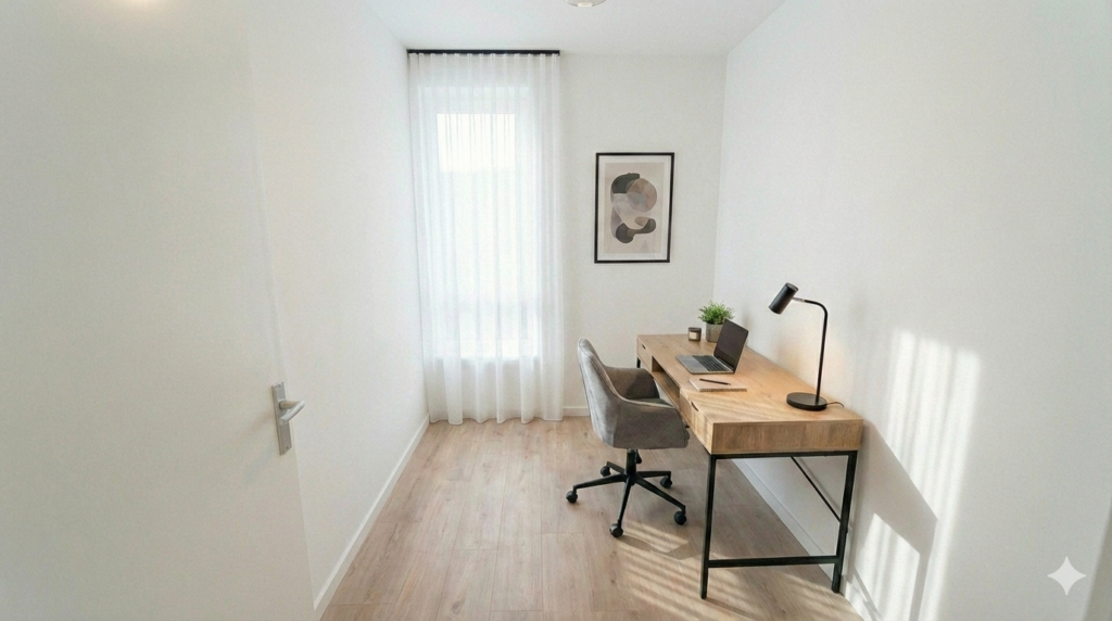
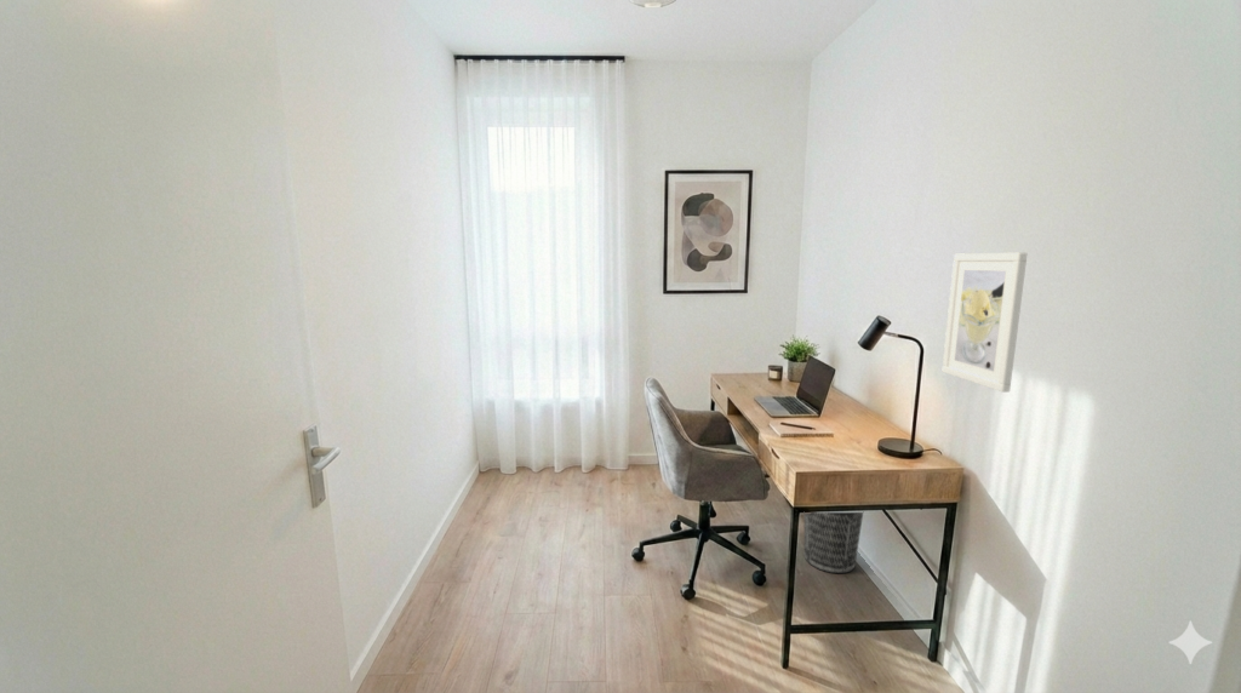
+ wastebasket (831, 527)
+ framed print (979, 317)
